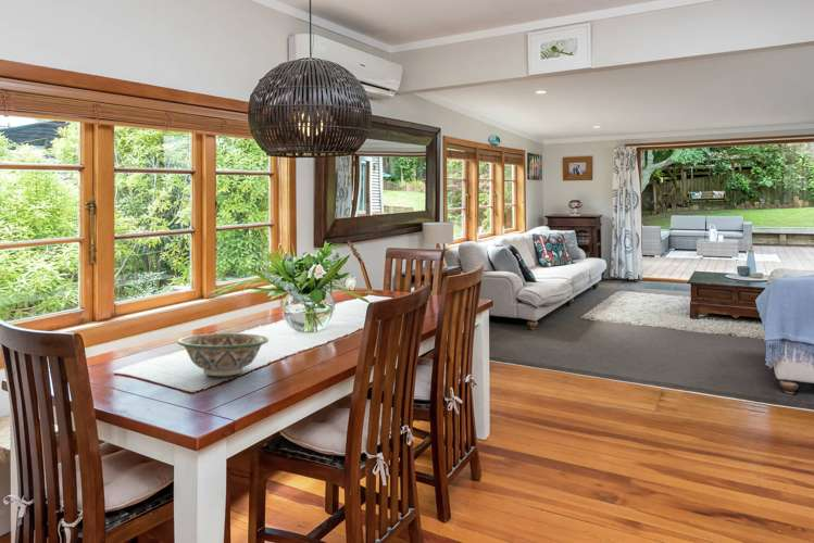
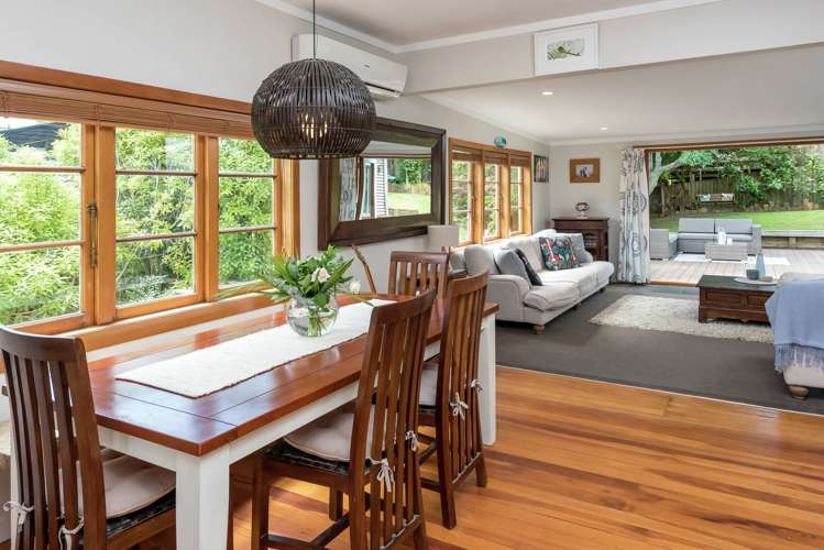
- decorative bowl (224, 355)
